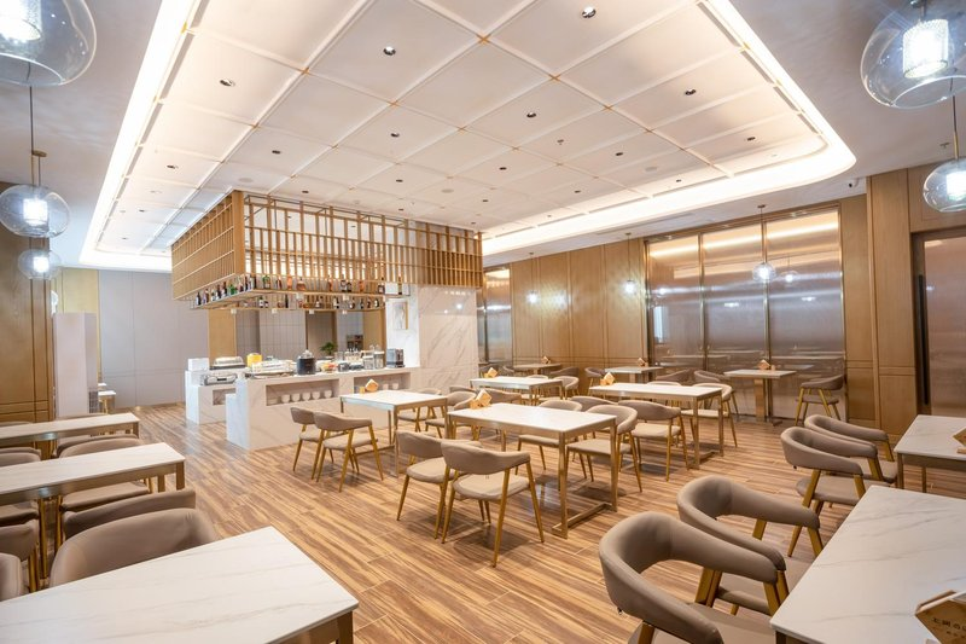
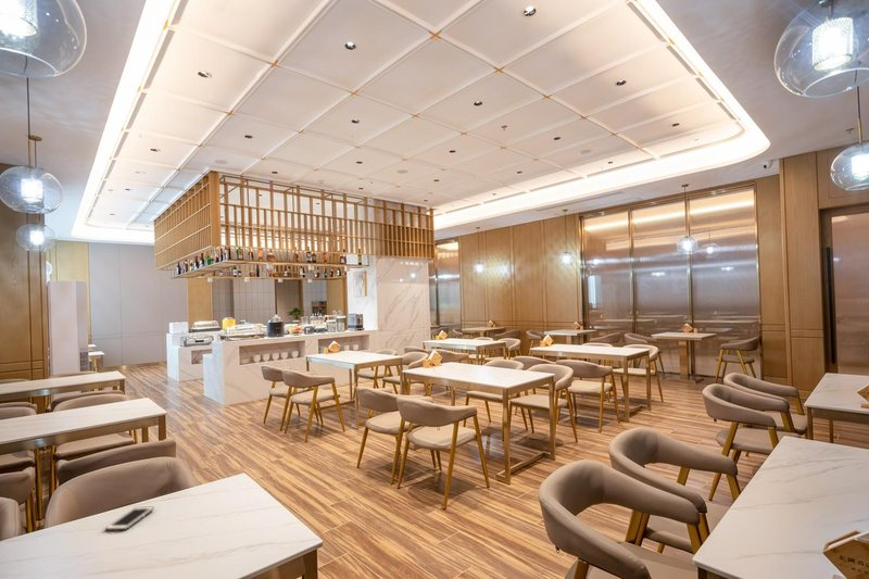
+ cell phone (130, 518)
